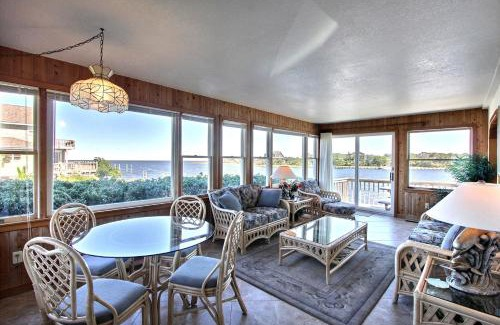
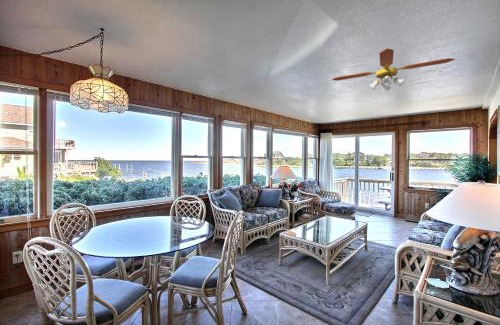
+ ceiling fan (386, 74)
